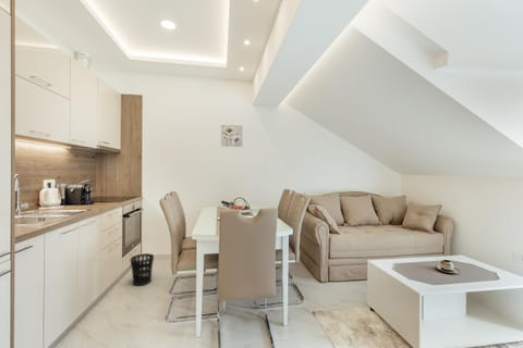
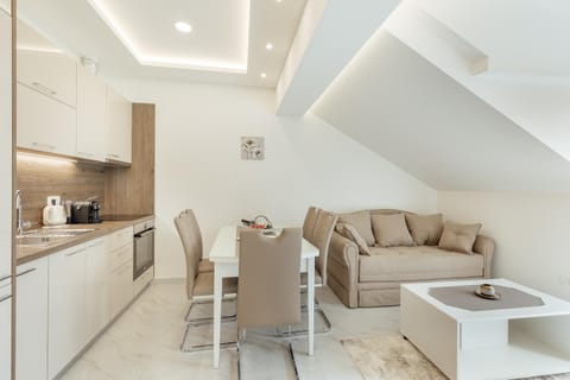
- wastebasket (142, 269)
